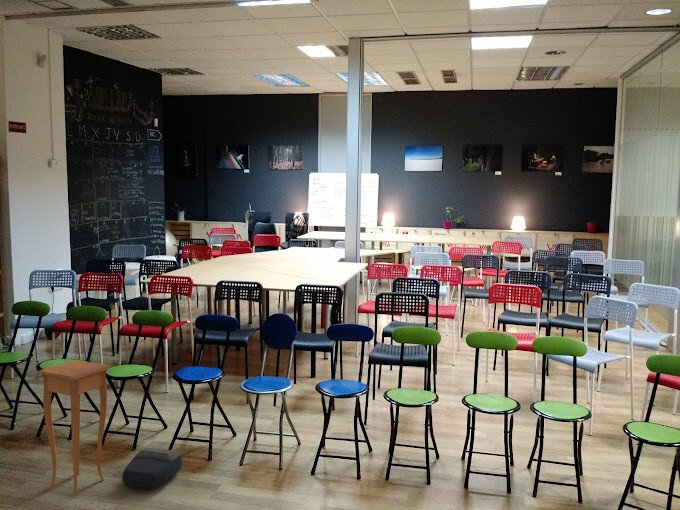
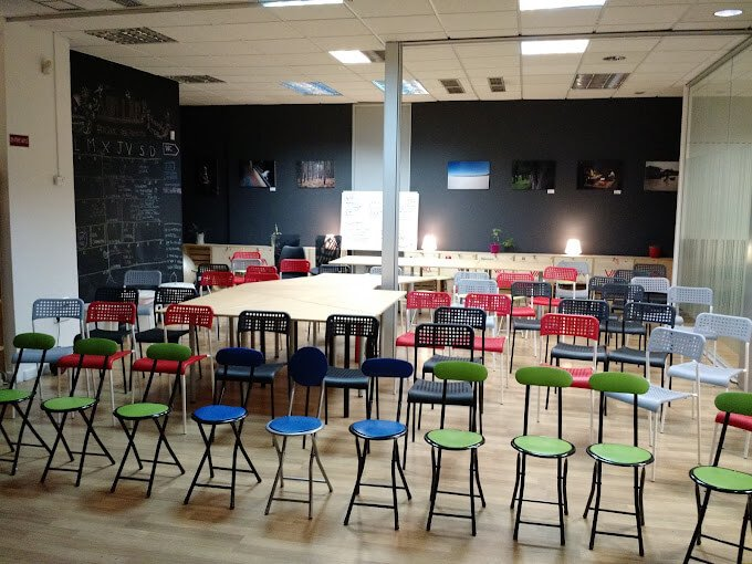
- backpack (155, 464)
- side table (76, 426)
